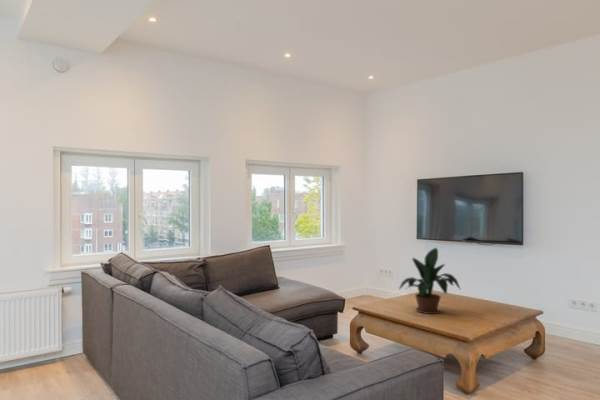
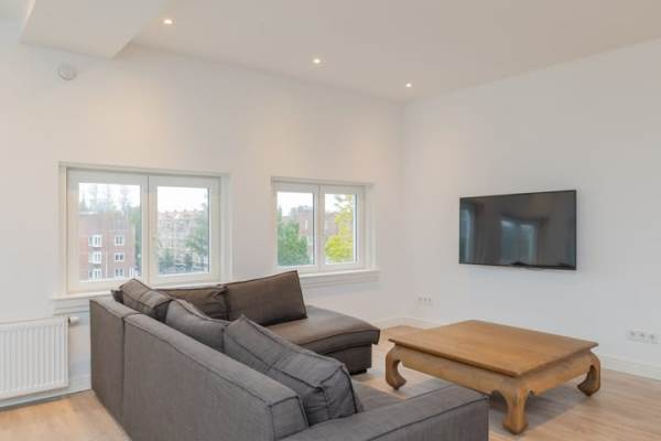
- potted plant (429, 280)
